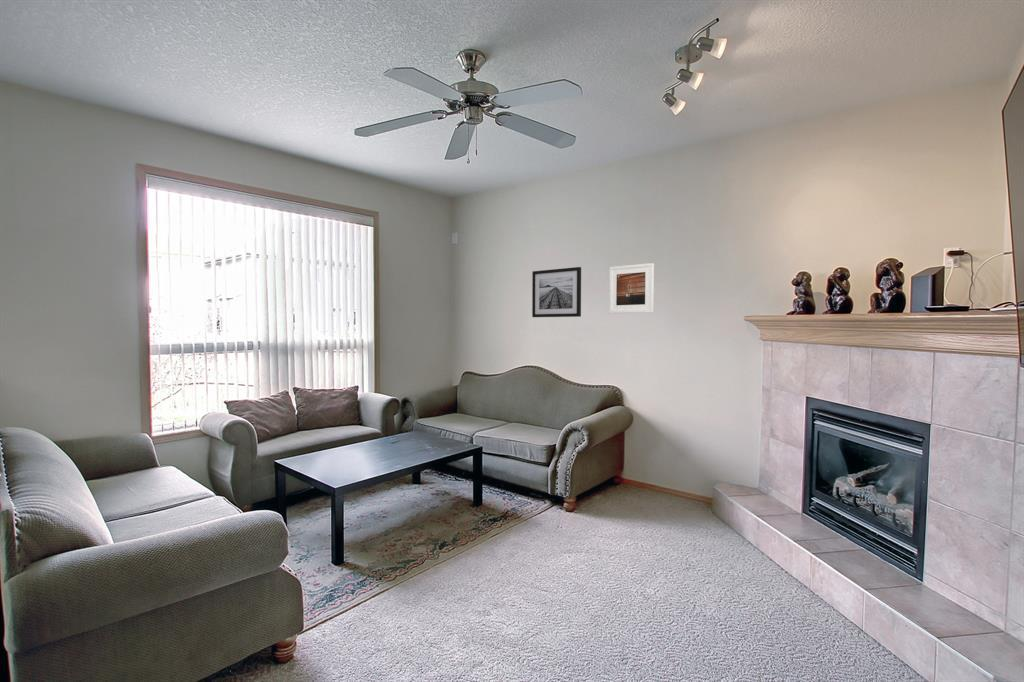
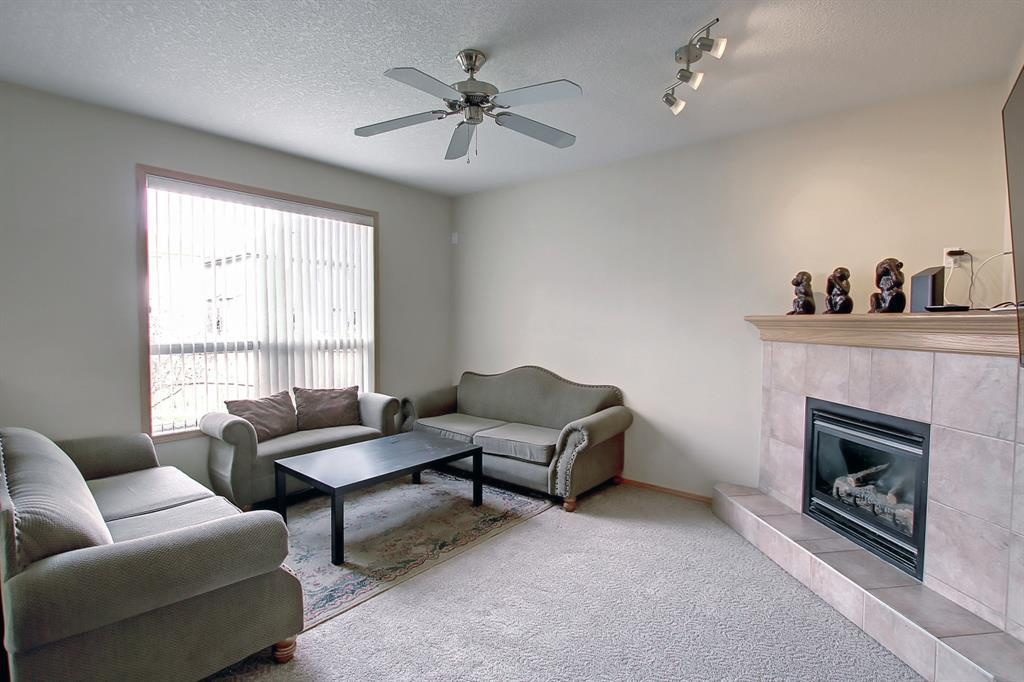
- wall art (555, 293)
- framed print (630, 289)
